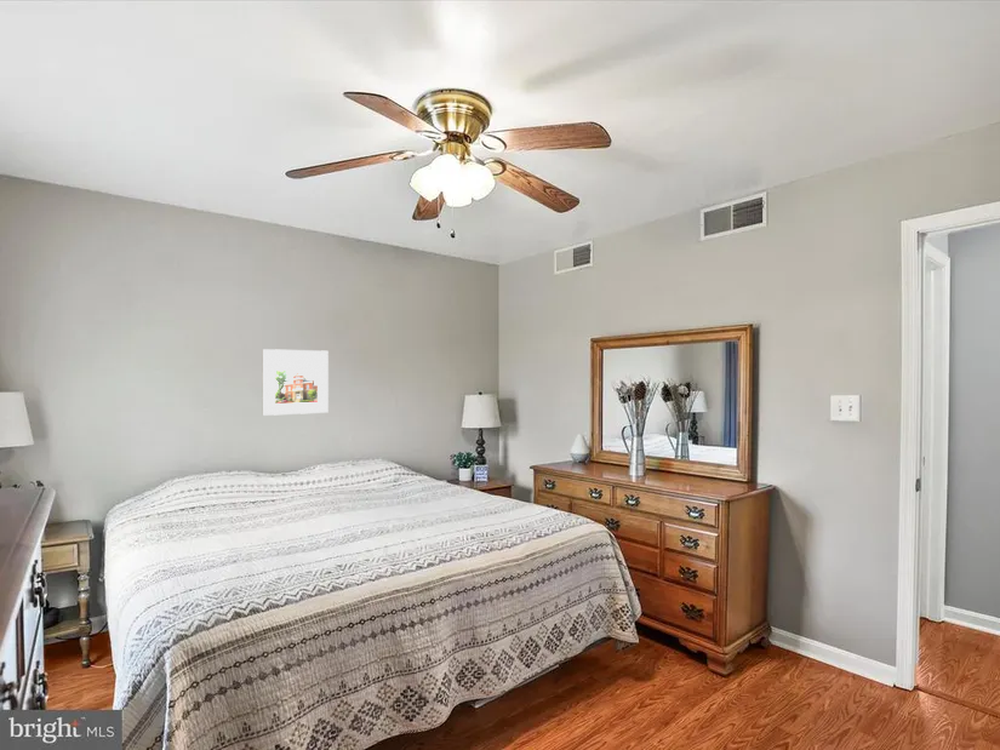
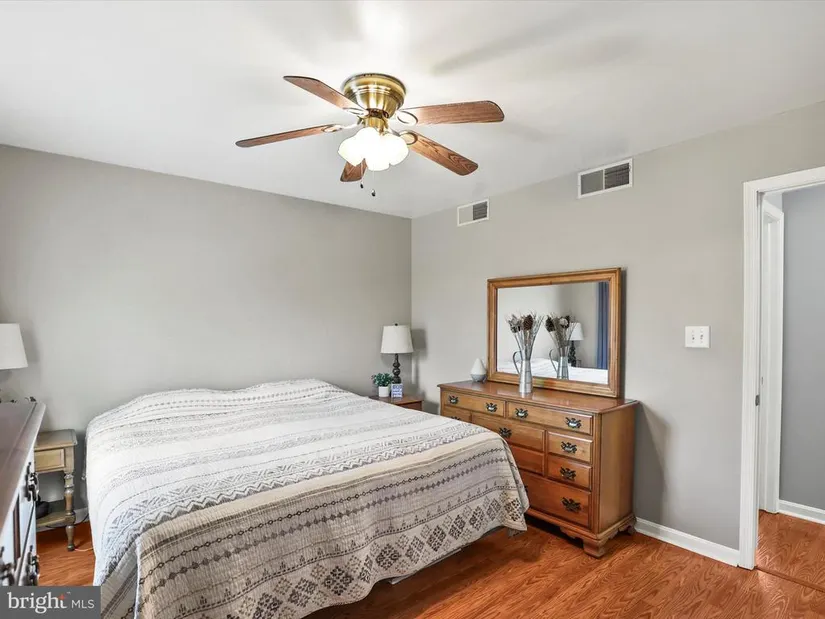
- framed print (296, 382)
